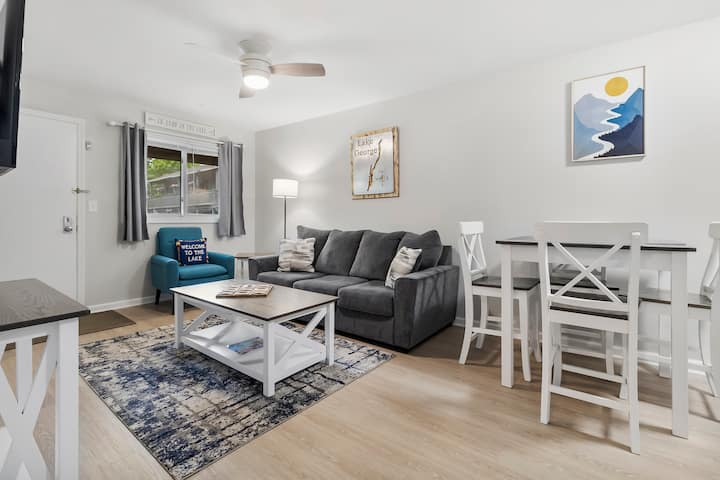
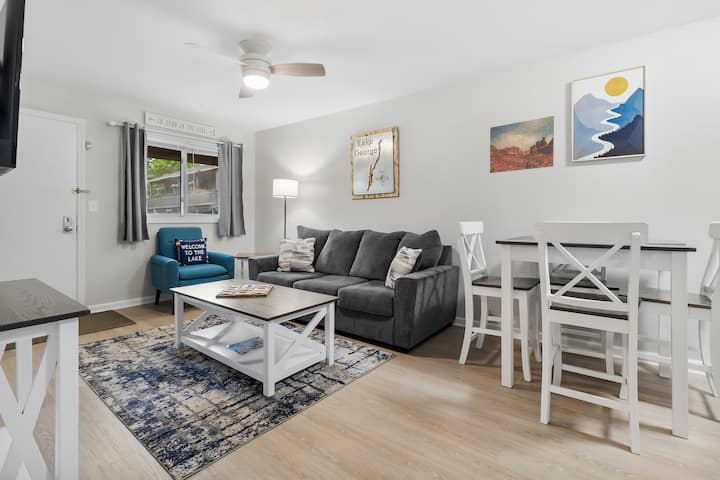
+ wall art (520, 146)
